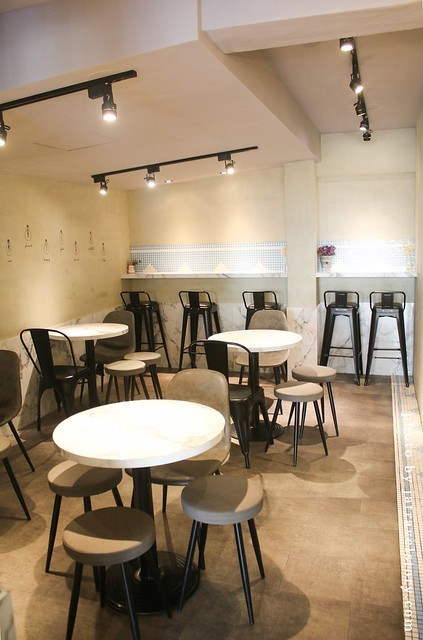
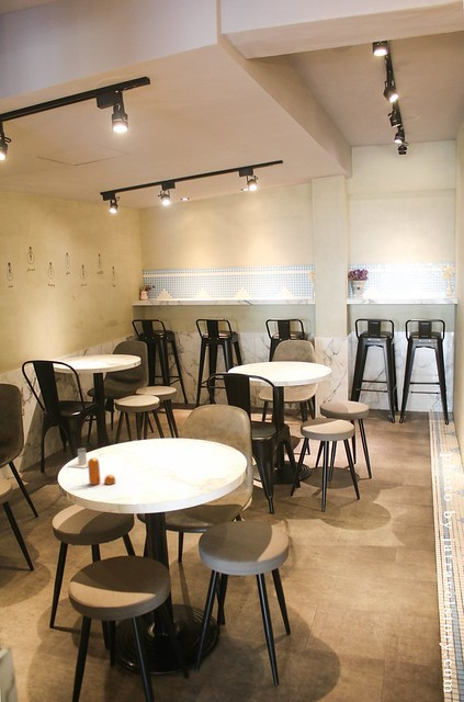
+ pepper shaker (99, 469)
+ salt shaker (81, 456)
